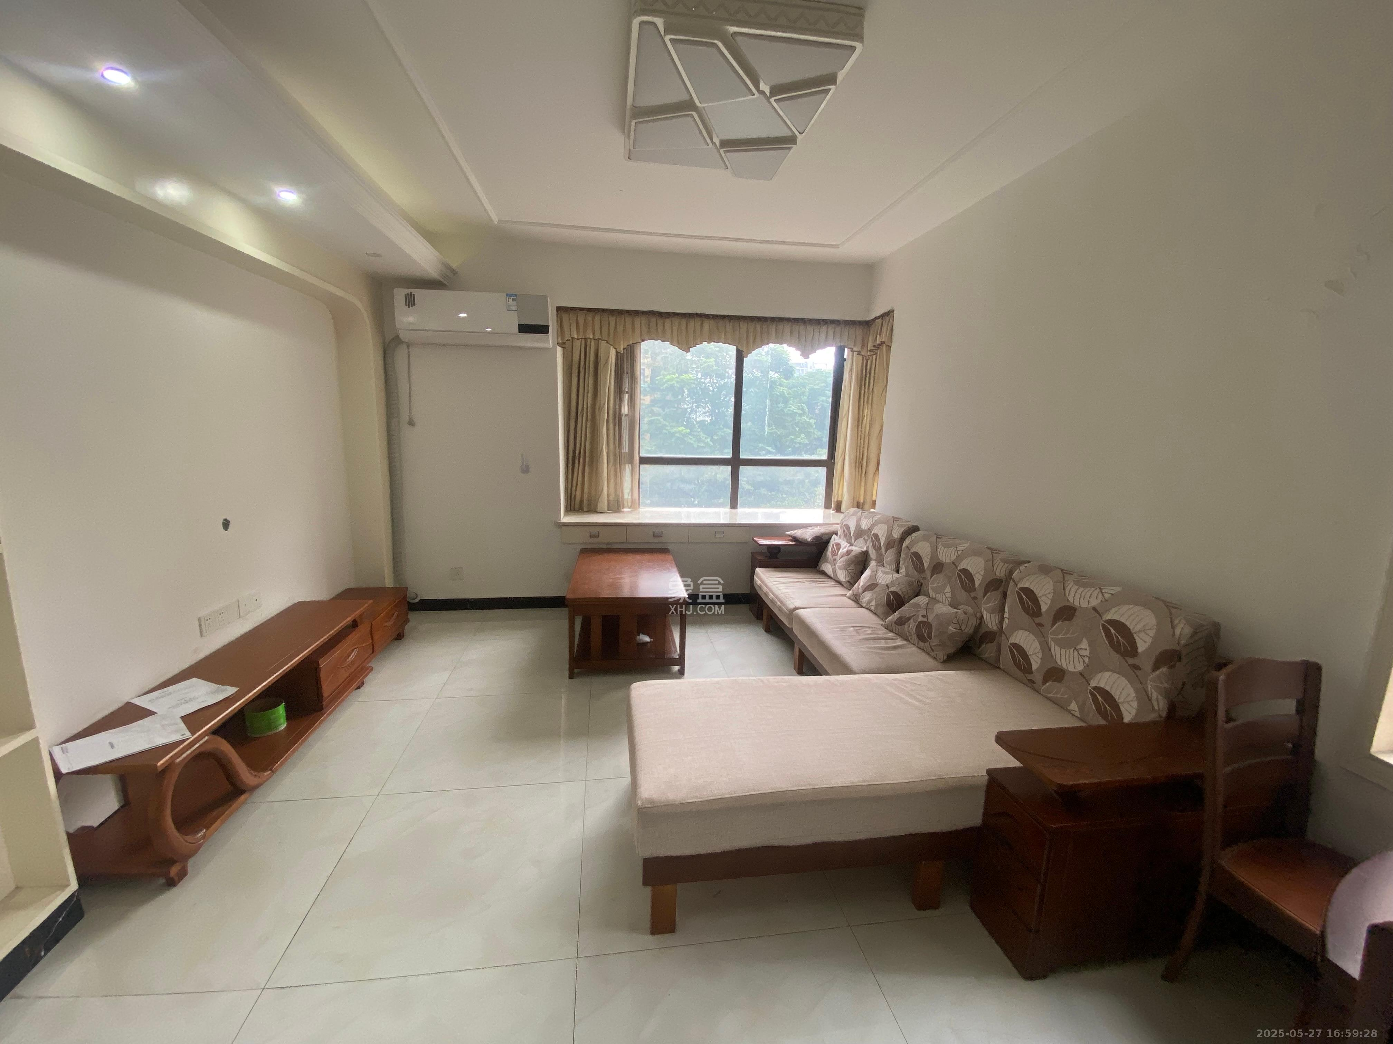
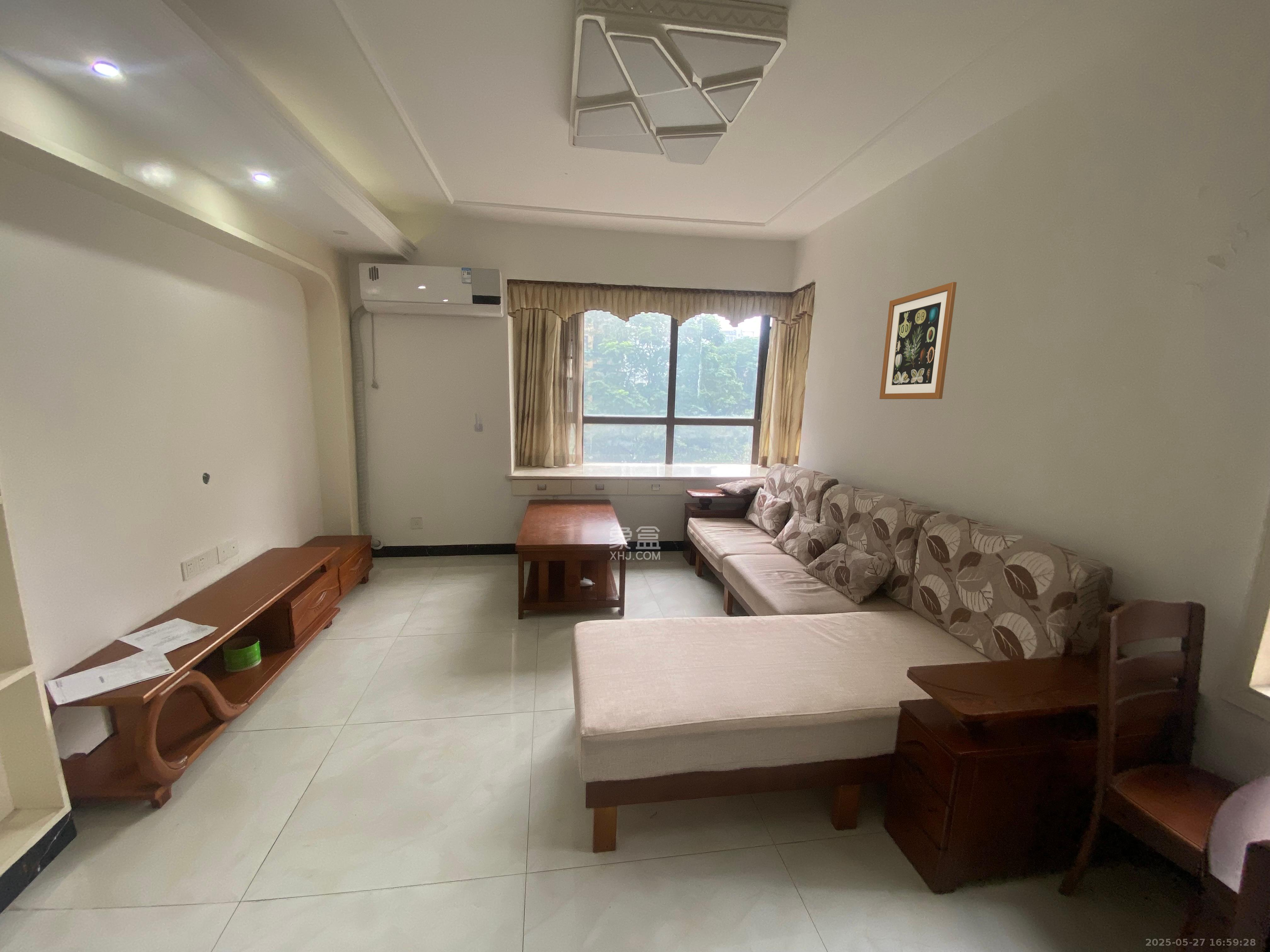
+ wall art (914, 346)
